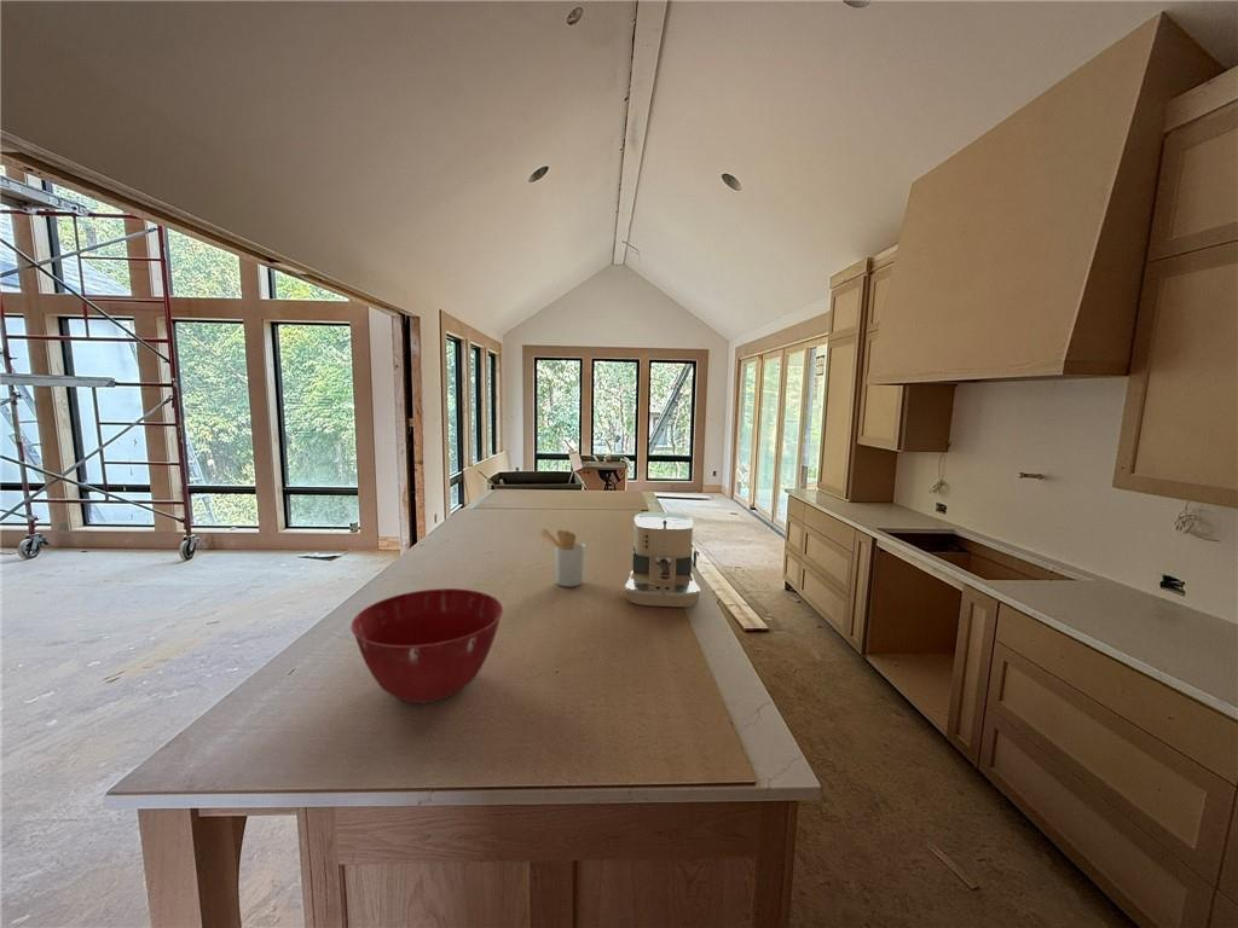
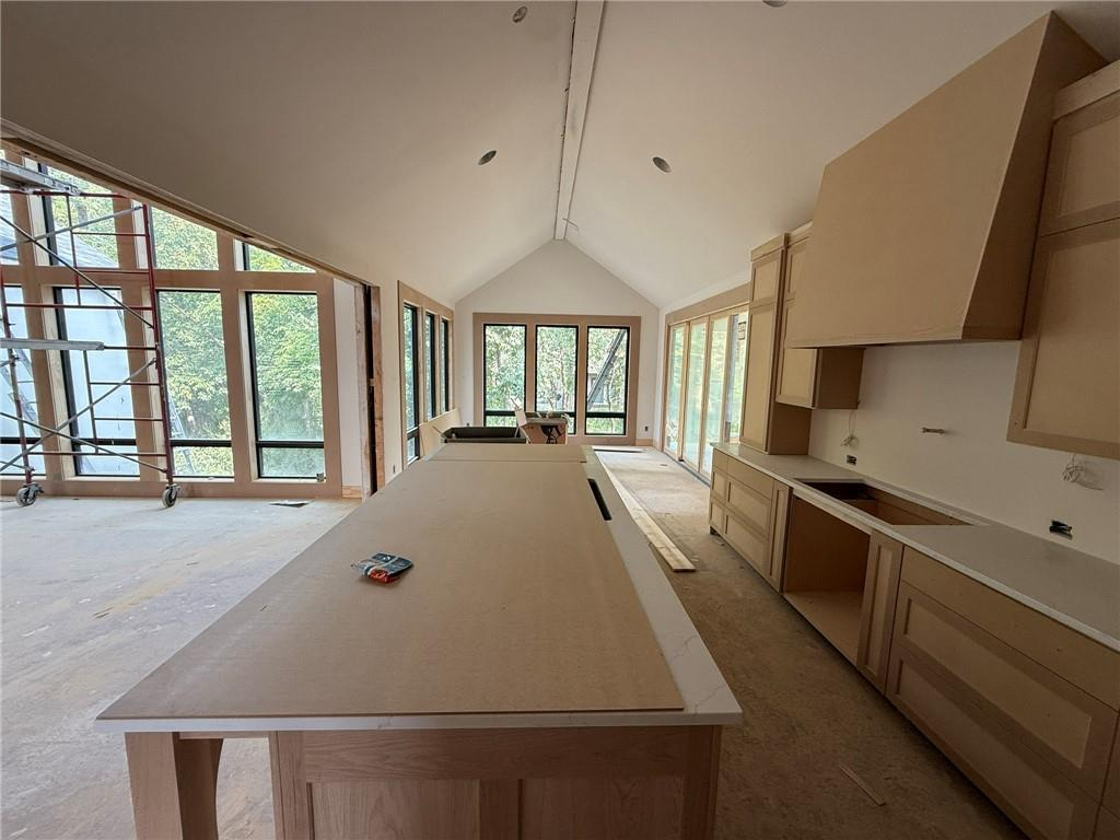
- coffee maker (663, 556)
- utensil holder (561, 555)
- mixing bowl (432, 648)
